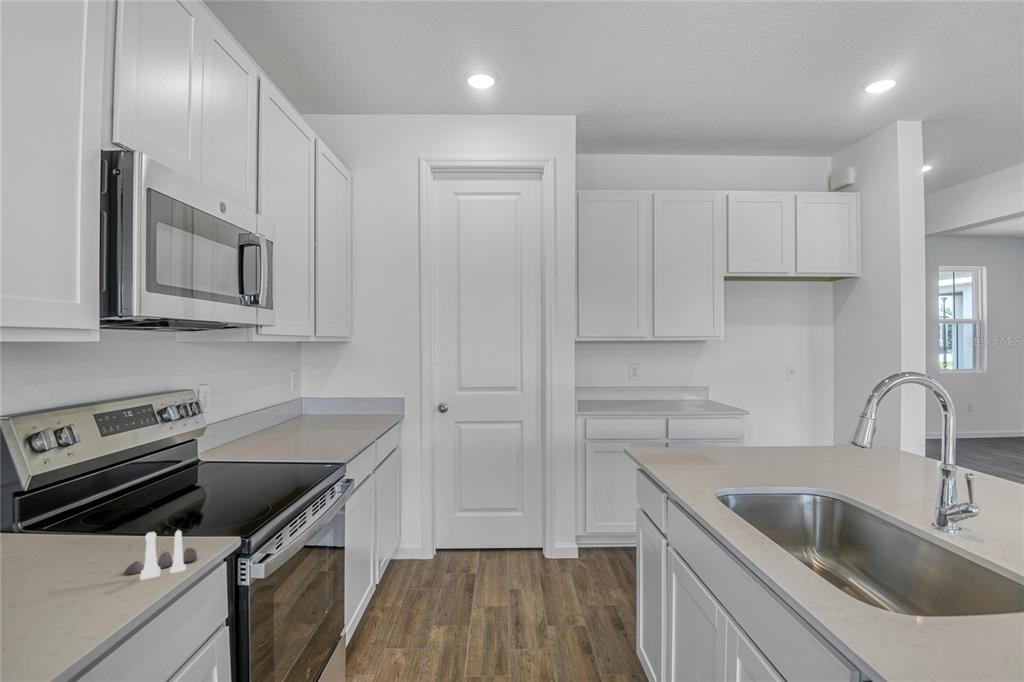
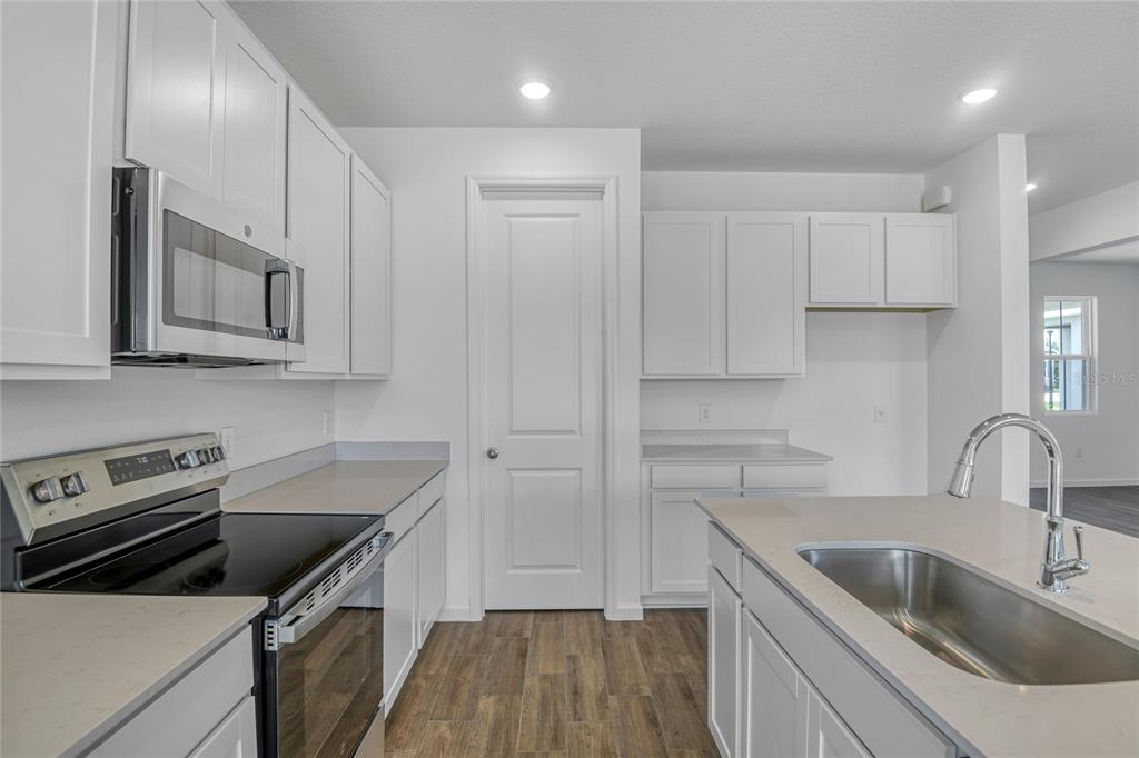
- salt and pepper shaker set (164, 552)
